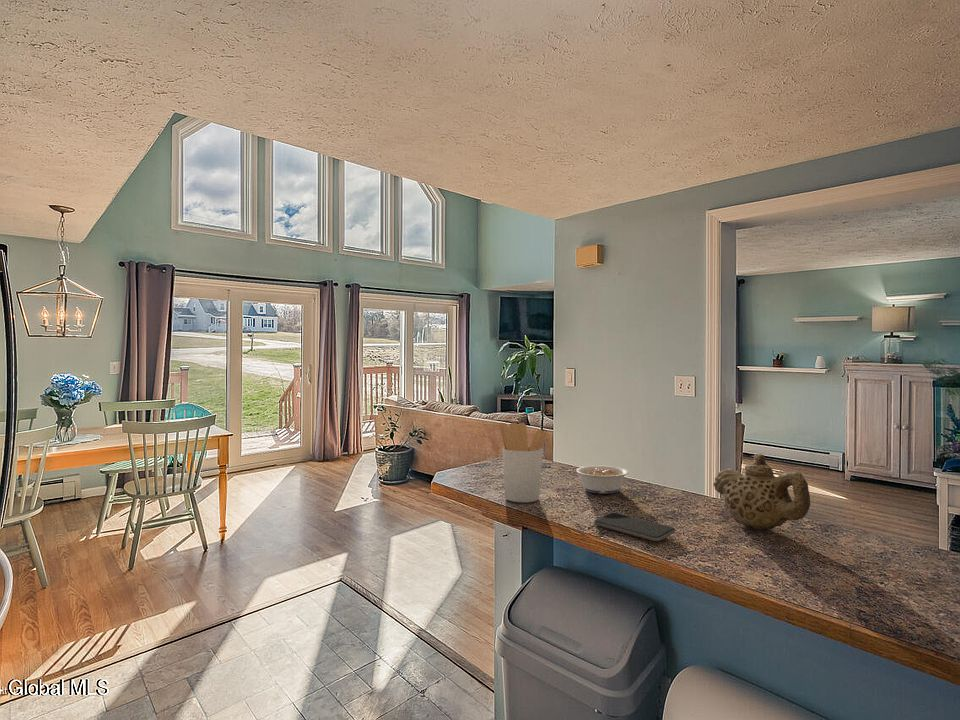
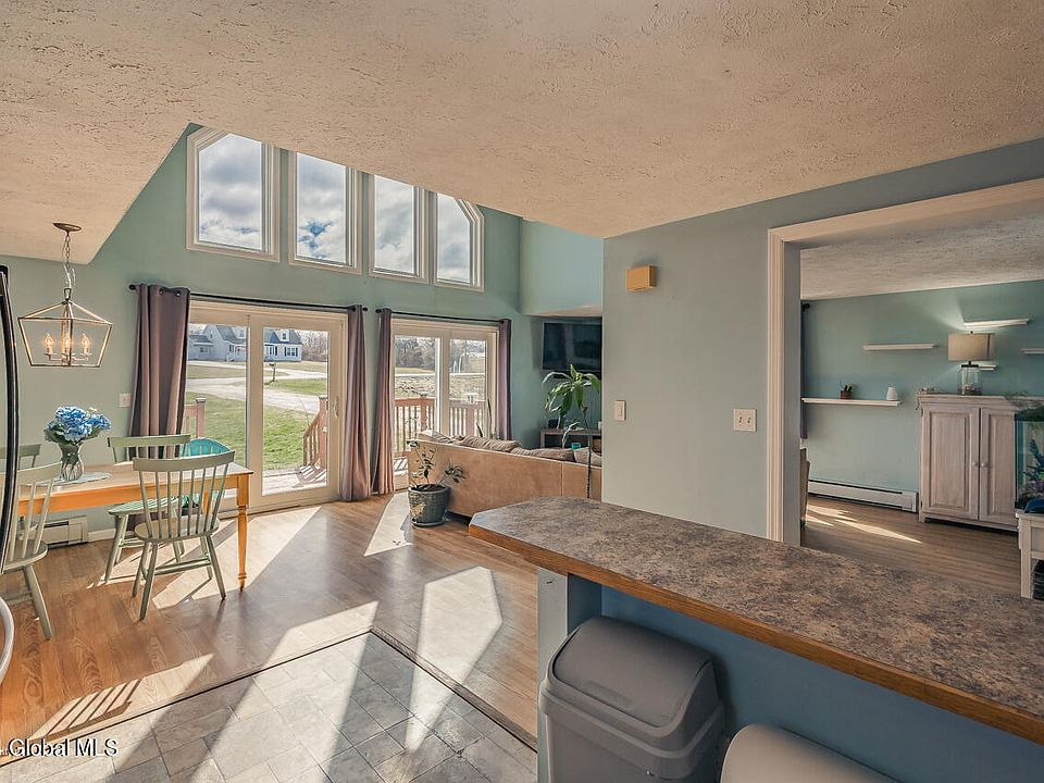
- utensil holder (518, 458)
- legume (600, 478)
- smartphone (633, 526)
- teapot (759, 491)
